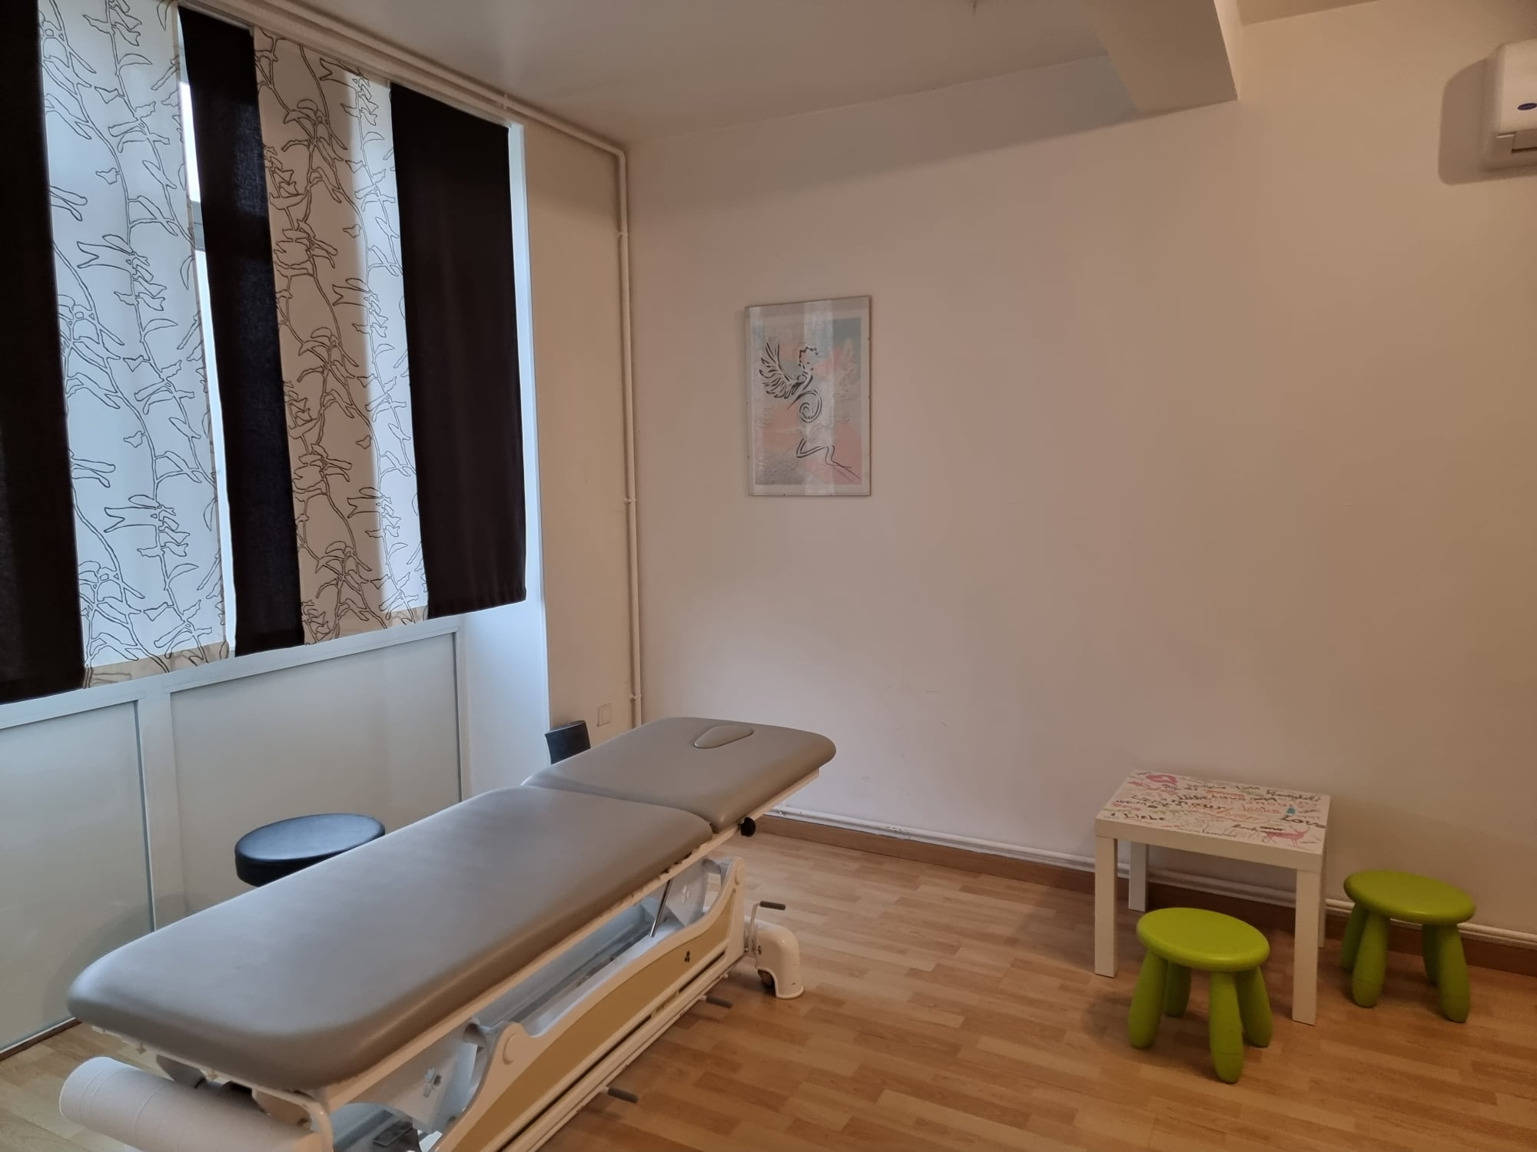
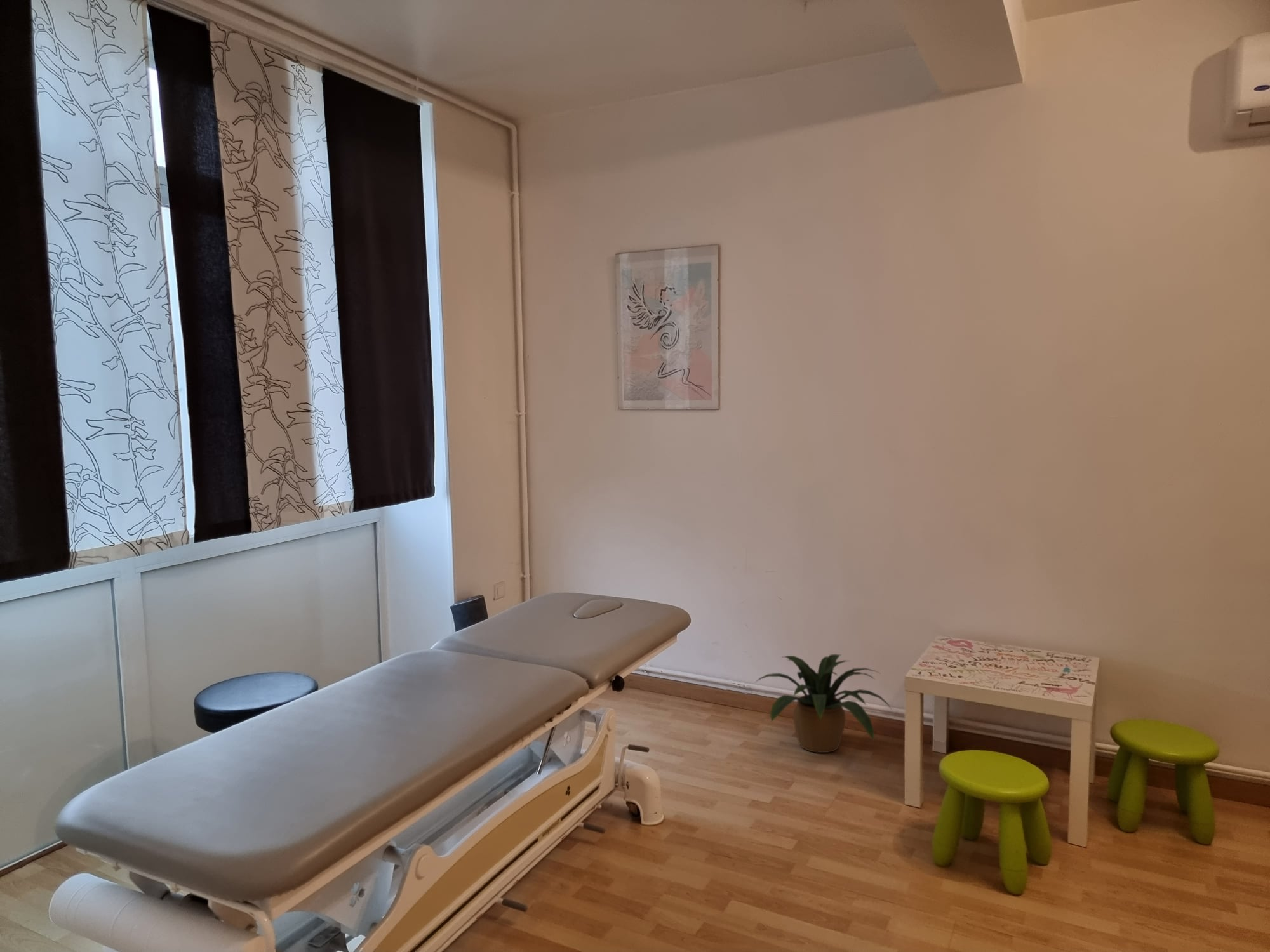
+ potted plant (824, 704)
